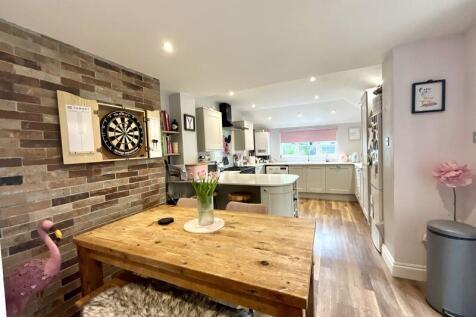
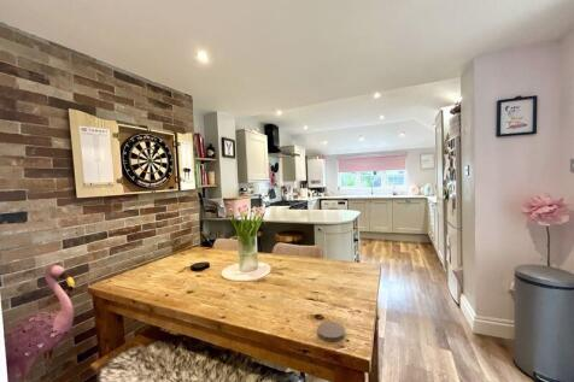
+ coaster (330, 330)
